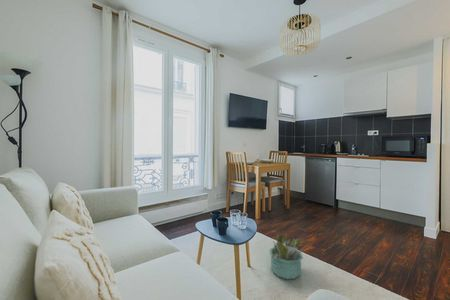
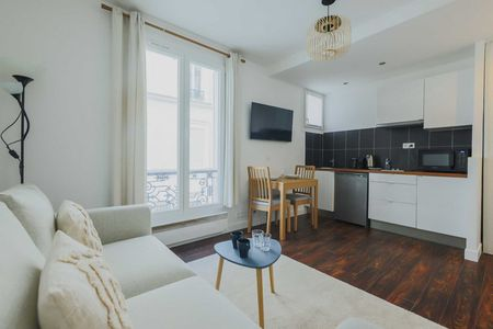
- decorative plant (283, 253)
